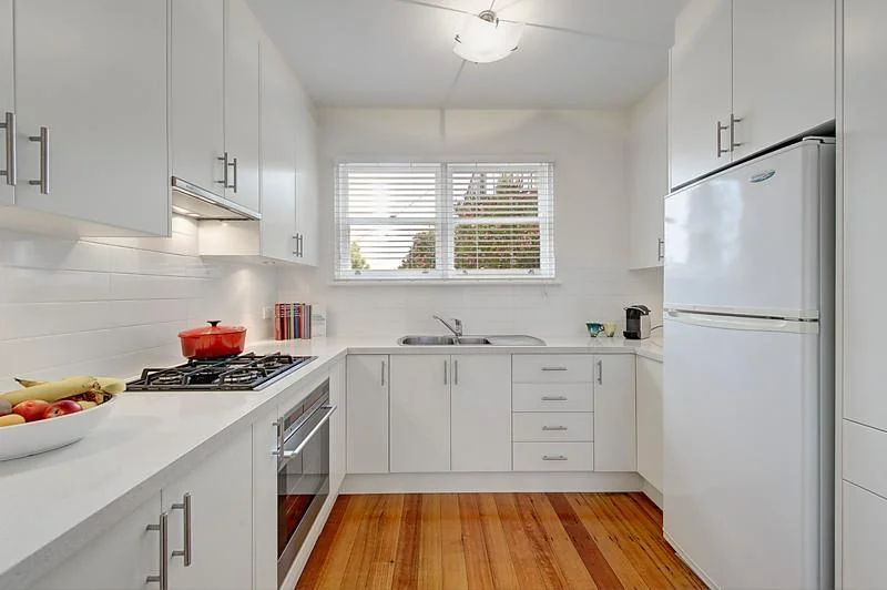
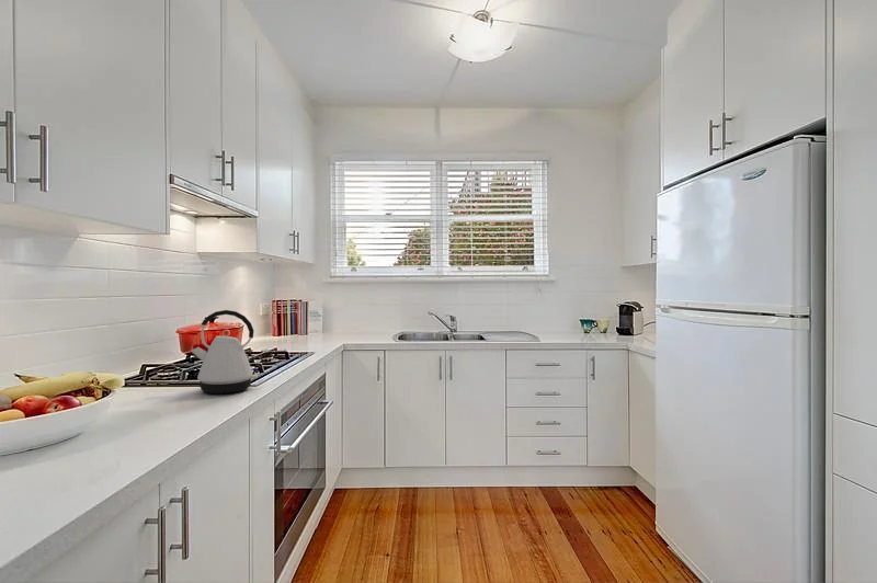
+ kettle (224, 350)
